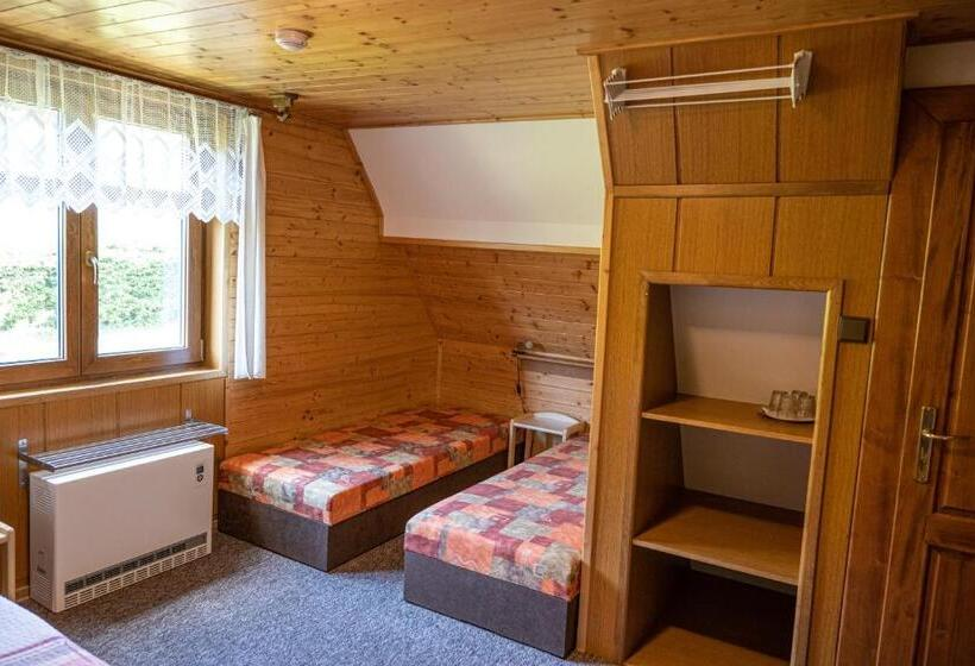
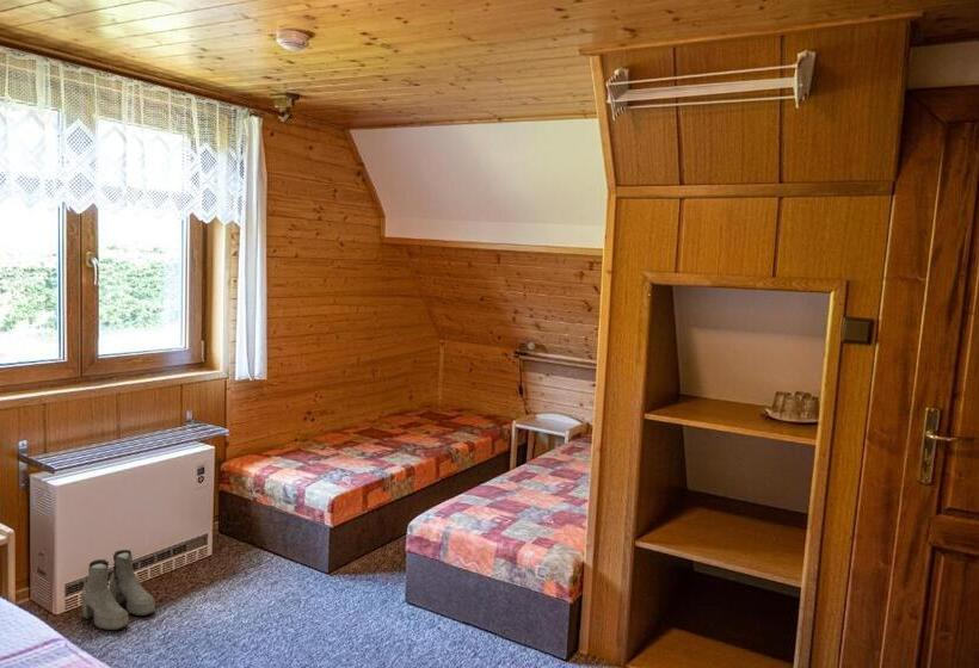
+ boots (118, 587)
